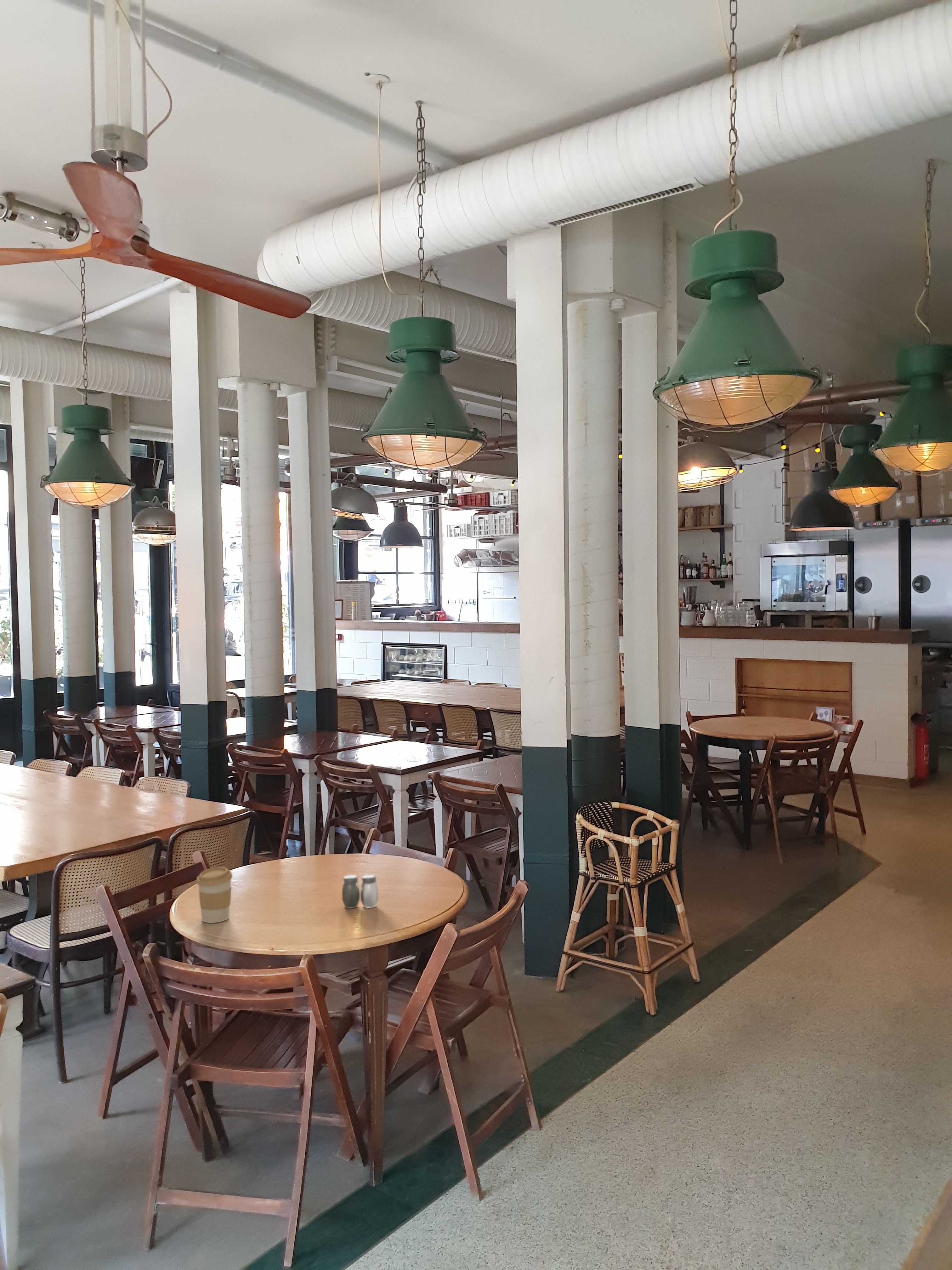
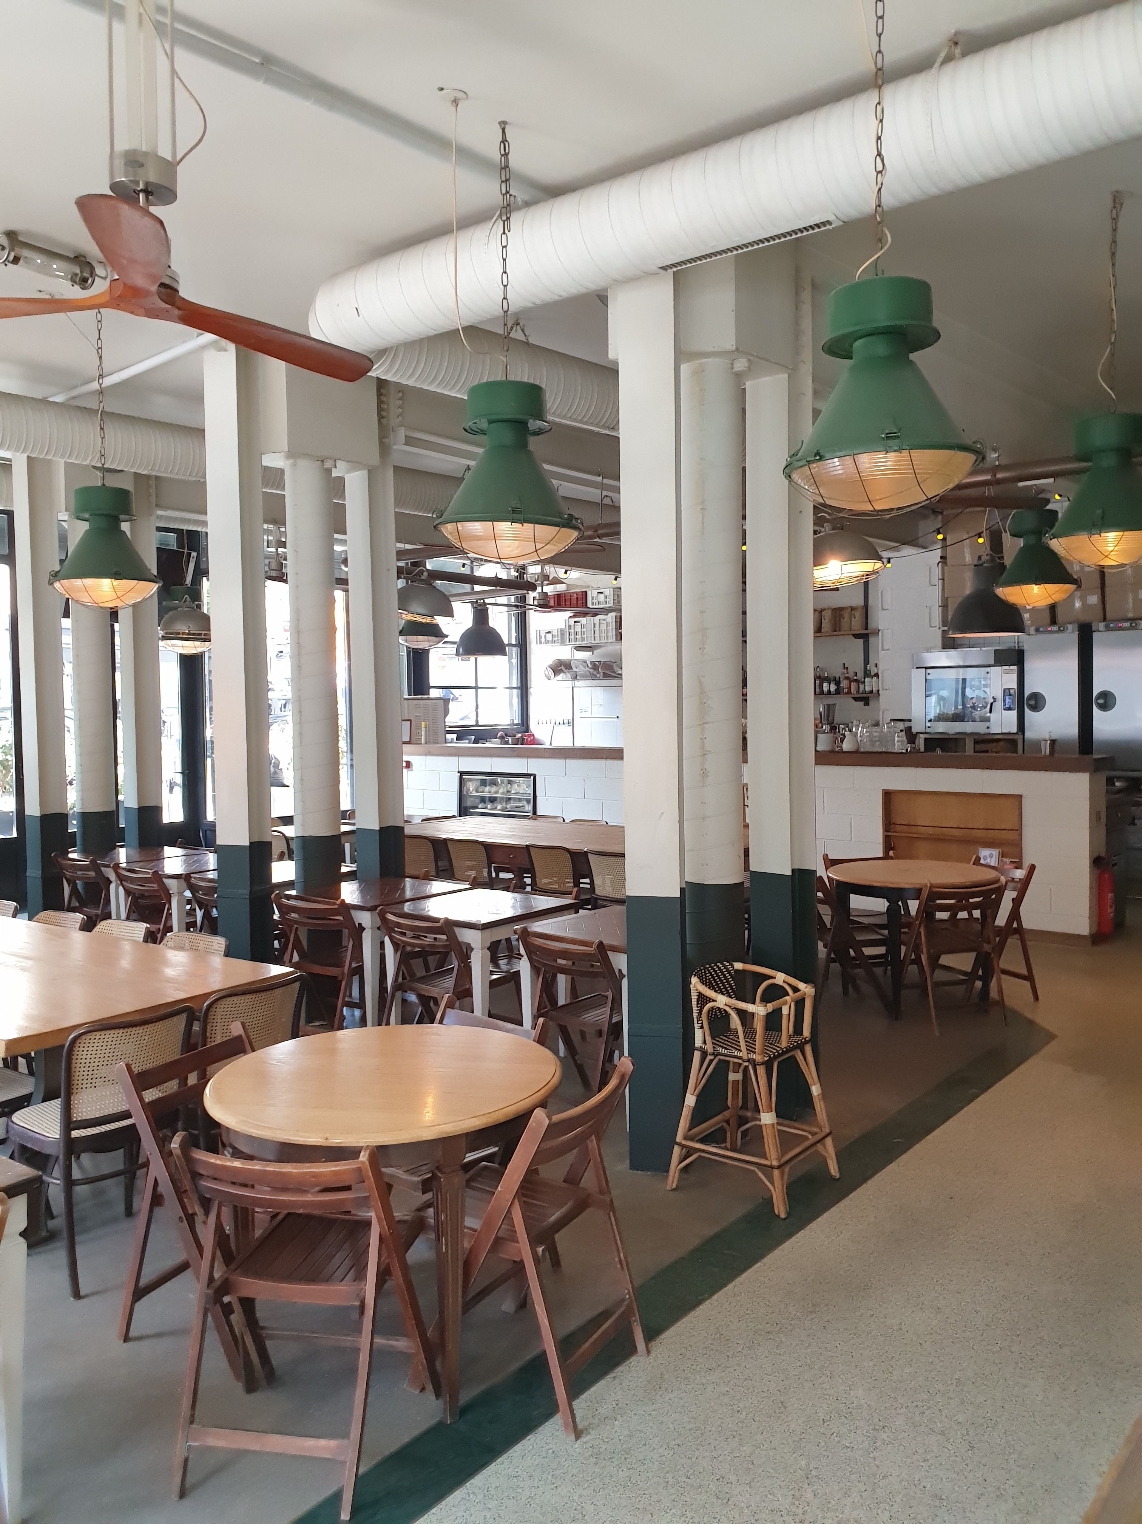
- salt and pepper shaker (360, 891)
- coffee cup (215, 894)
